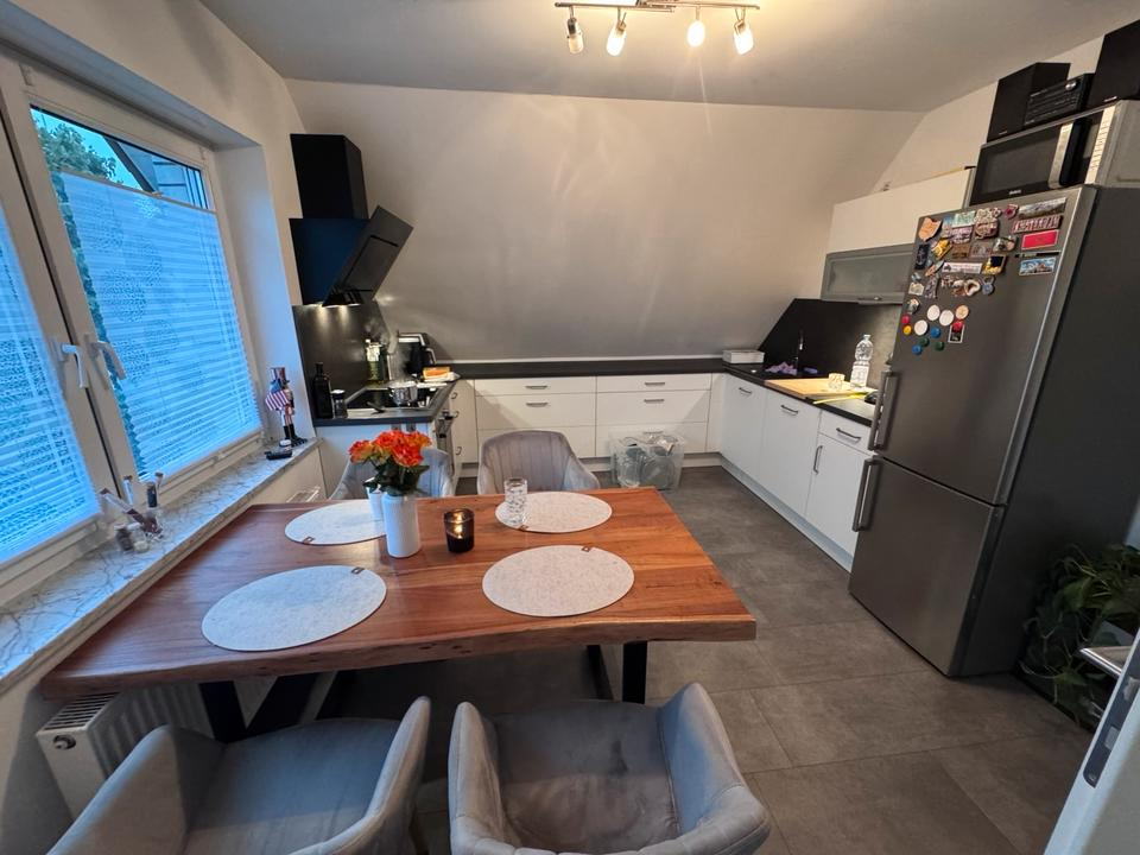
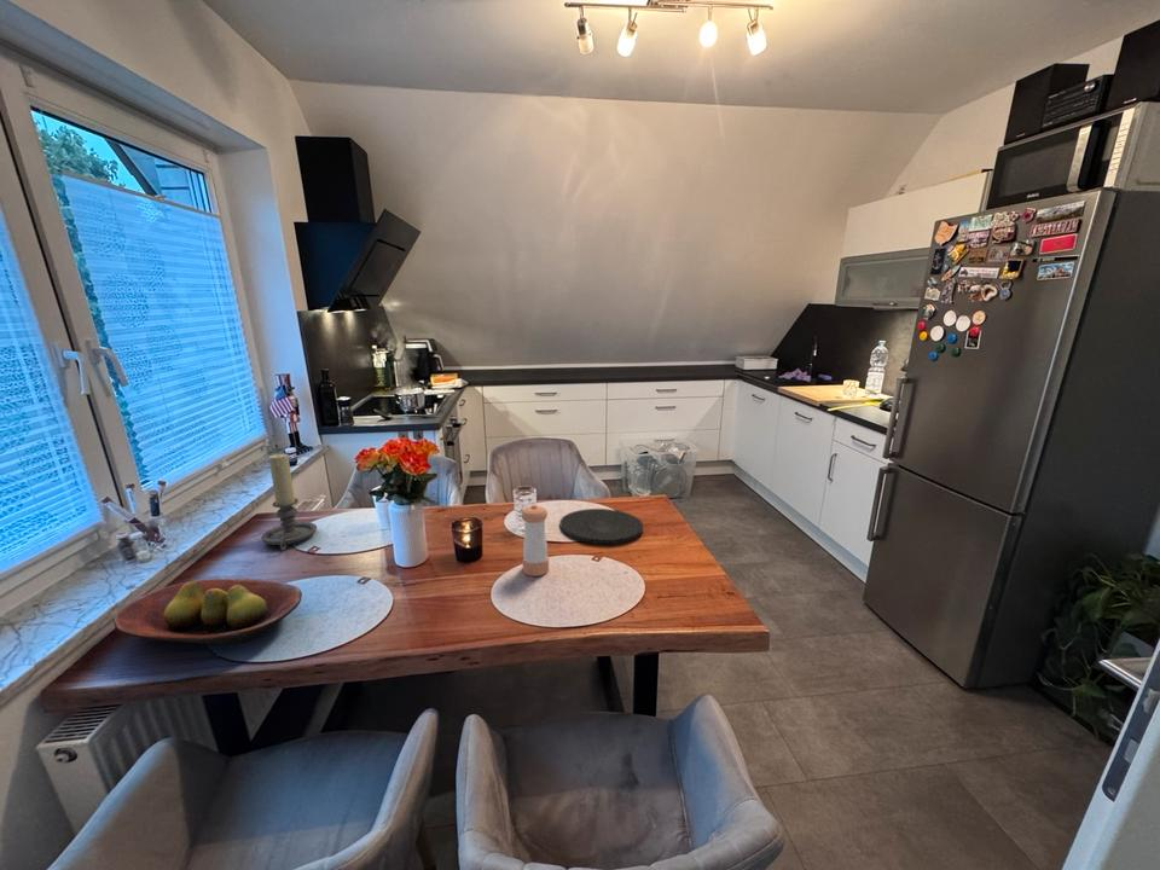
+ fruit bowl (213, 607)
+ pepper shaker (534, 538)
+ candle holder (283, 498)
+ plate (601, 522)
